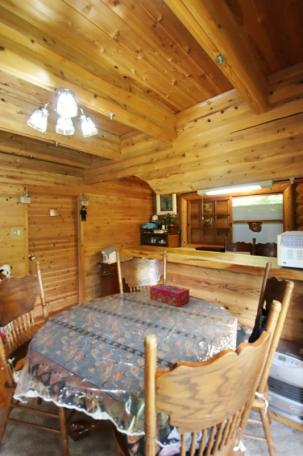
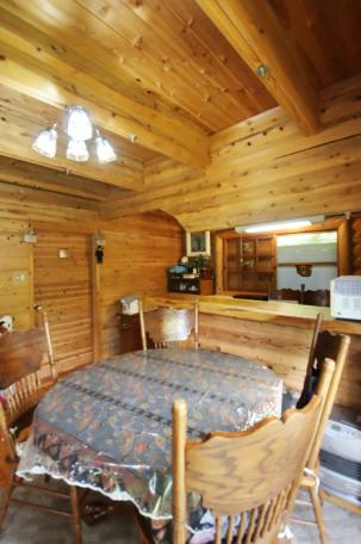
- tissue box (169, 294)
